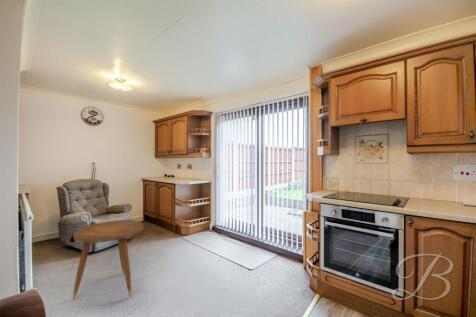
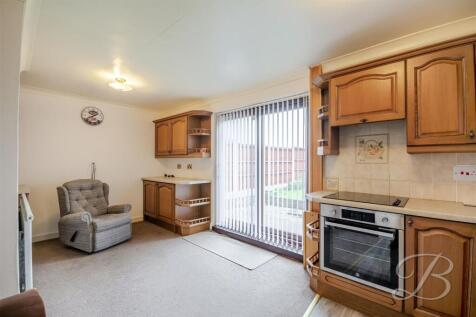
- side table (119, 254)
